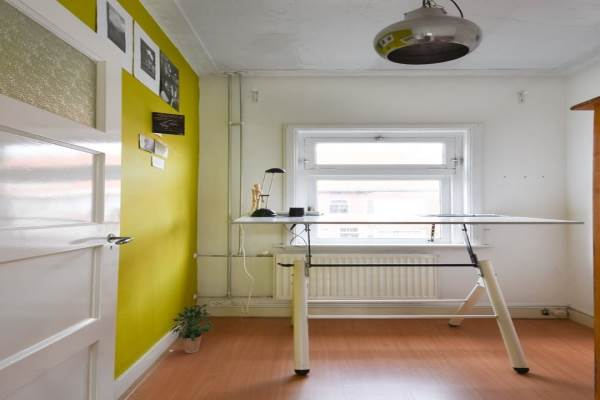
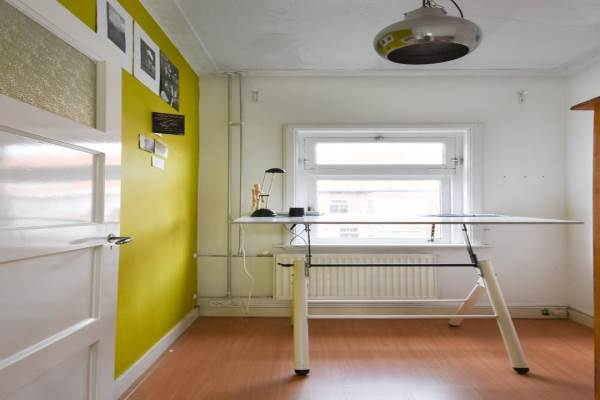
- potted plant (193, 325)
